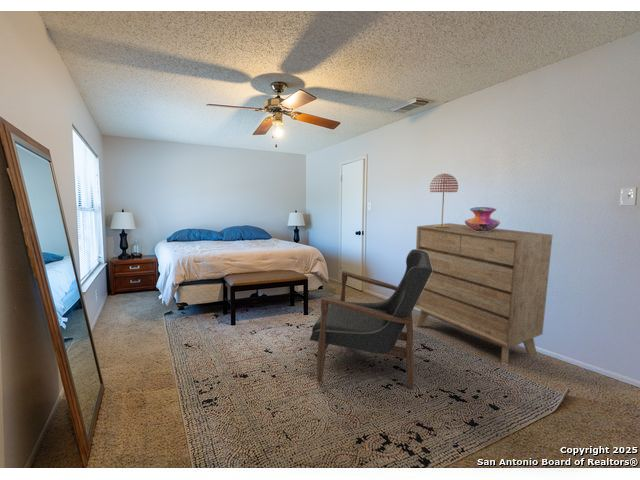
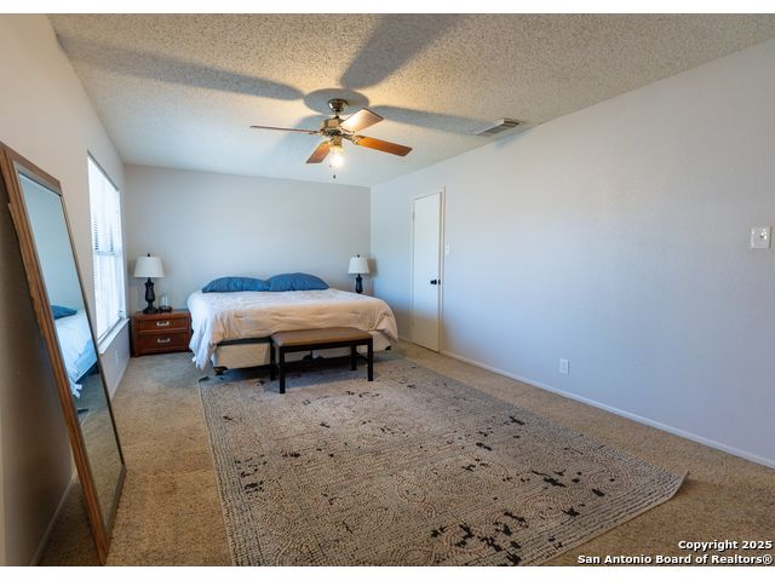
- armchair (372, 311)
- decorative vase (482, 218)
- table lamp (443, 200)
- dresser (473, 286)
